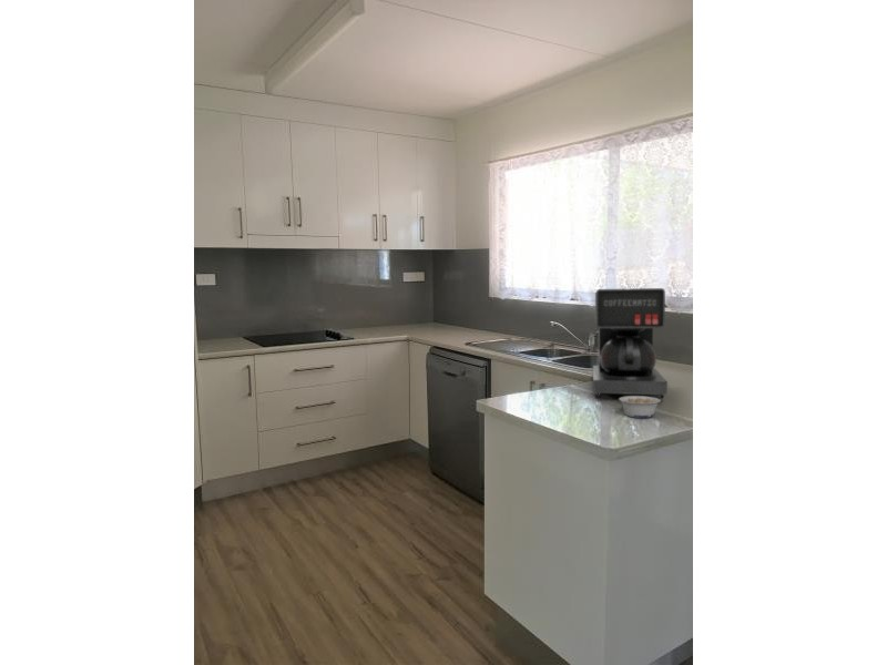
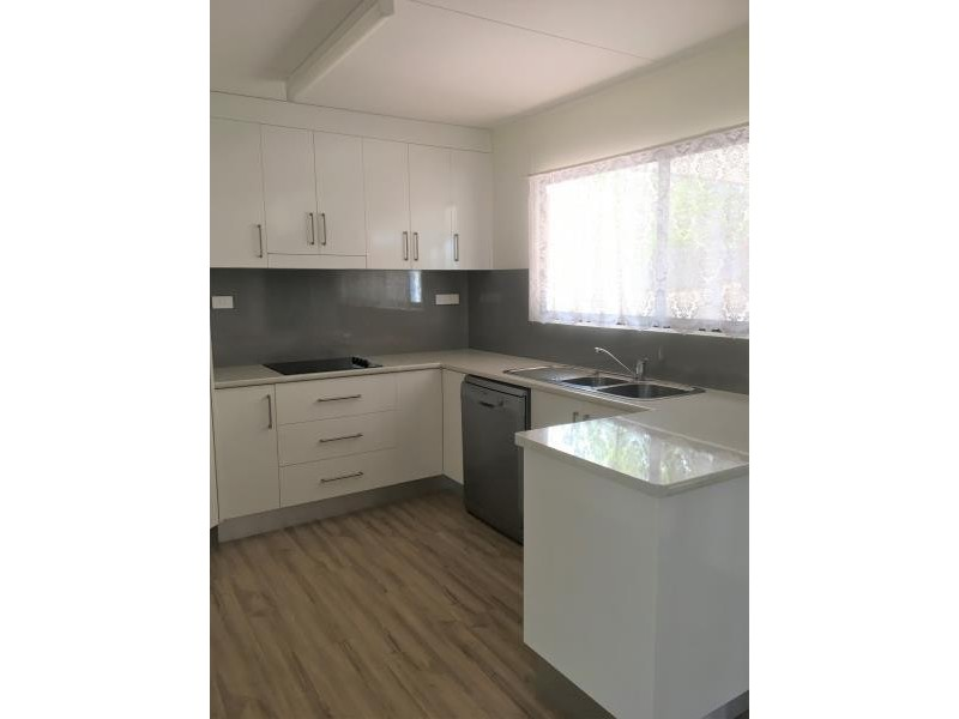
- coffee maker (625, 339)
- legume (639, 406)
